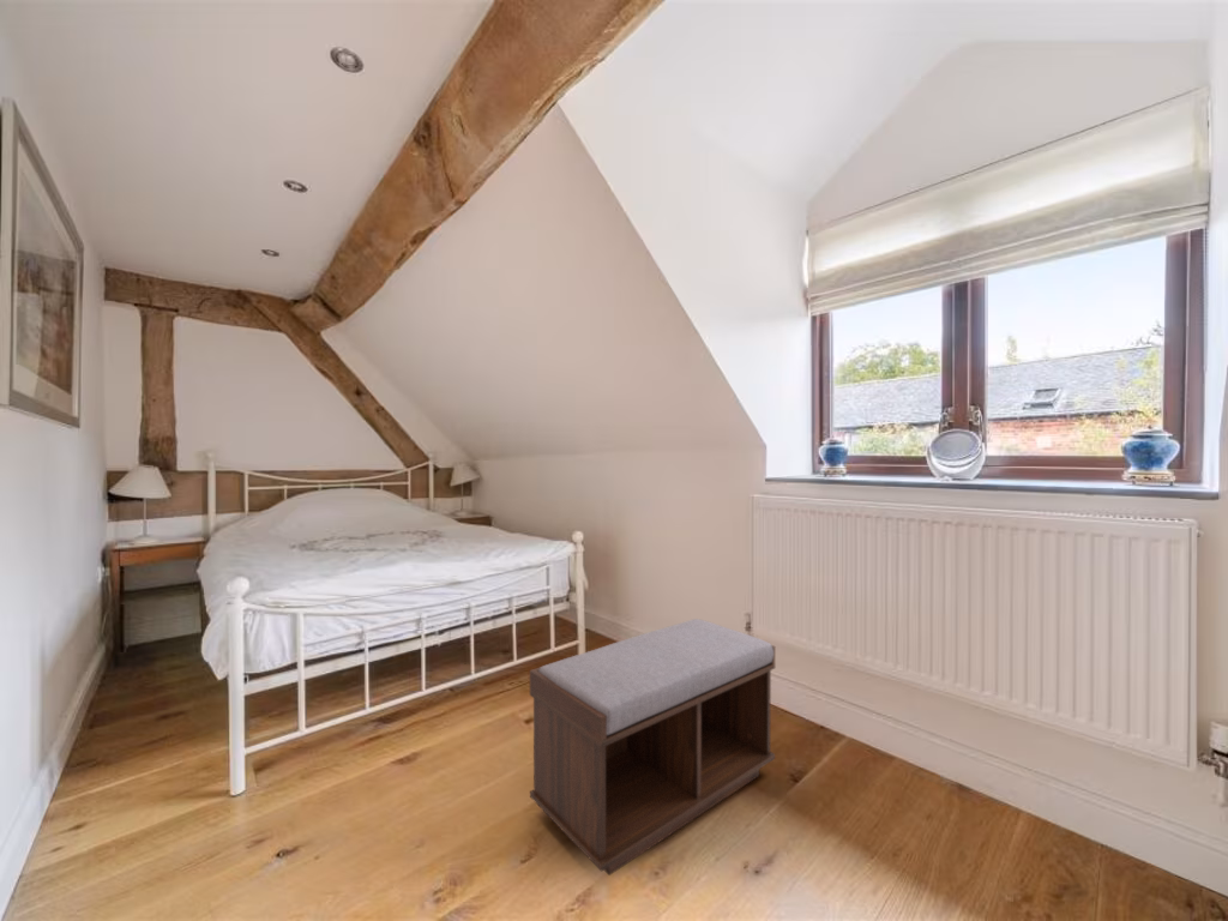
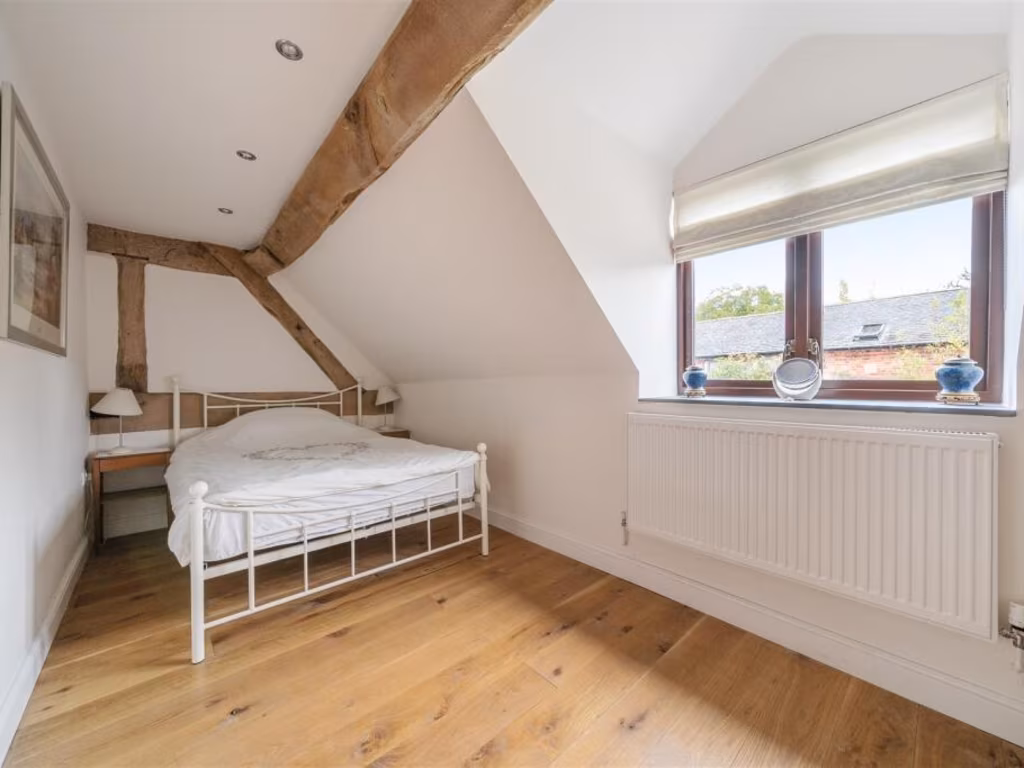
- bench (661, 721)
